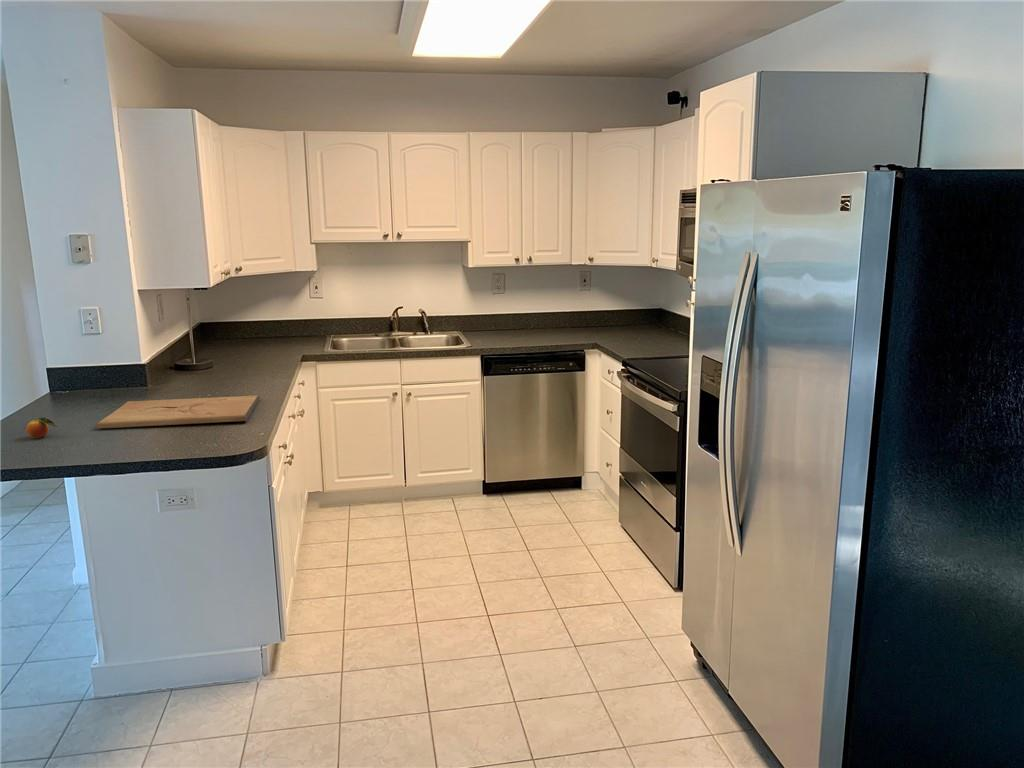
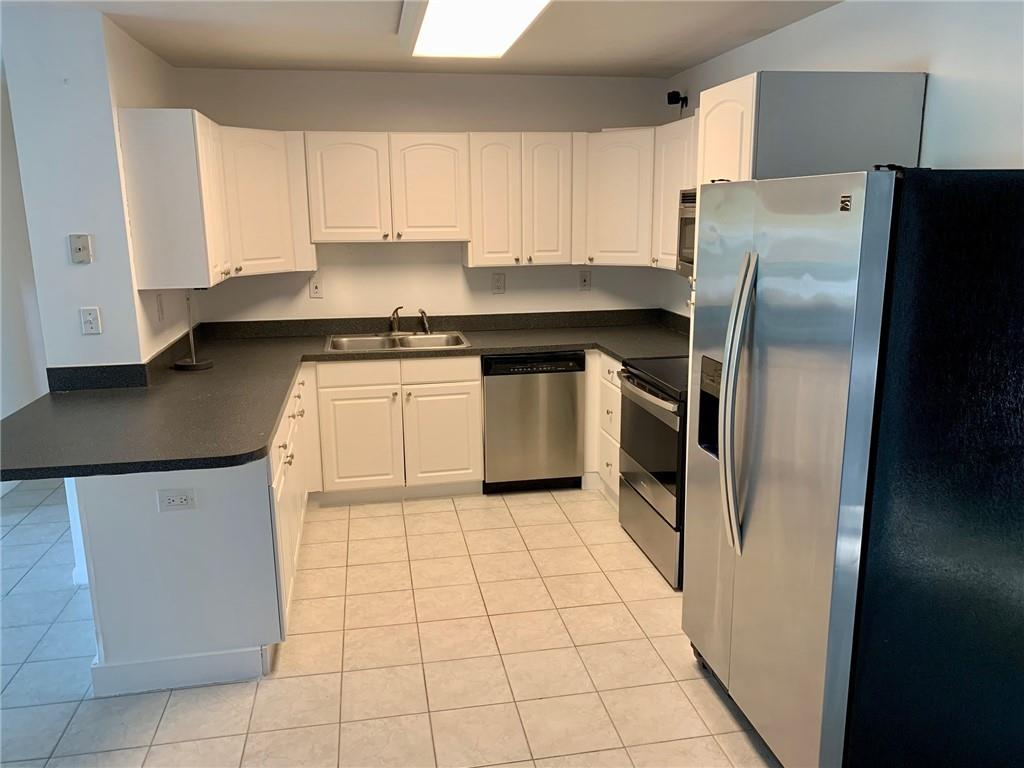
- cutting board (184, 410)
- fruit (42, 425)
